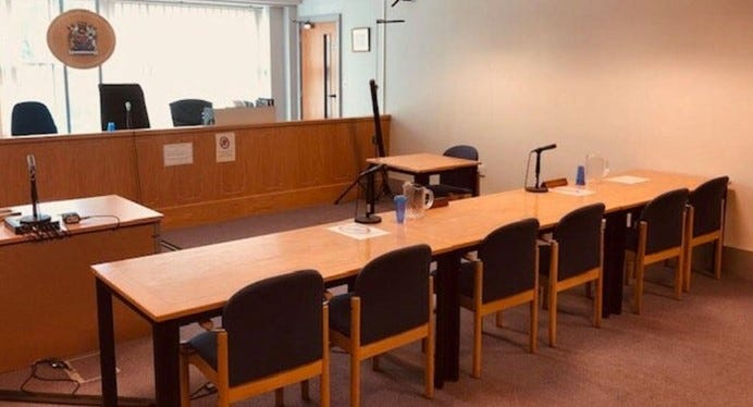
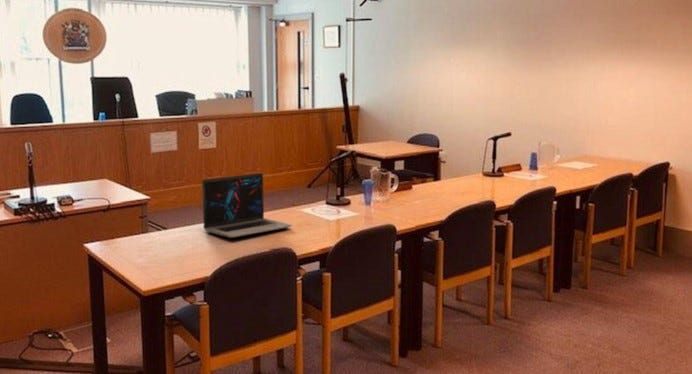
+ laptop (247, 204)
